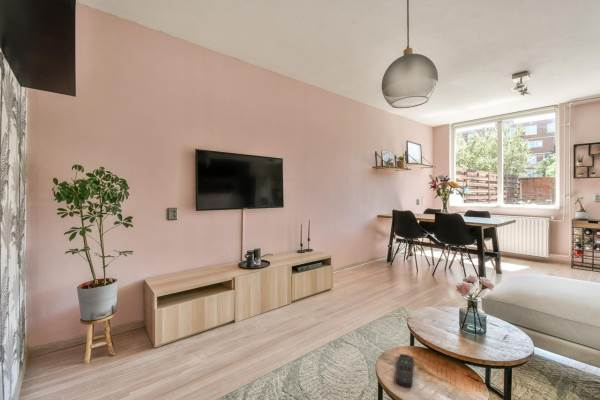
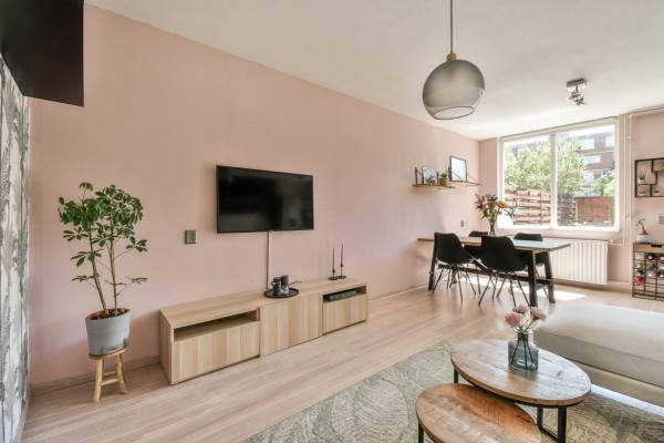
- remote control (405, 369)
